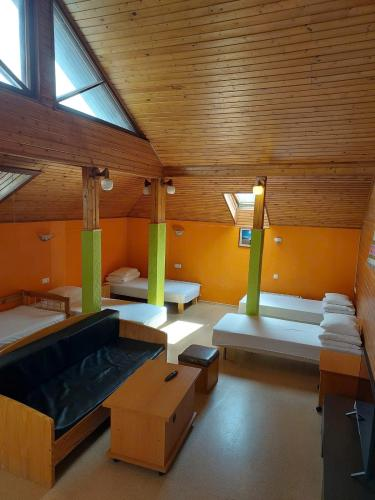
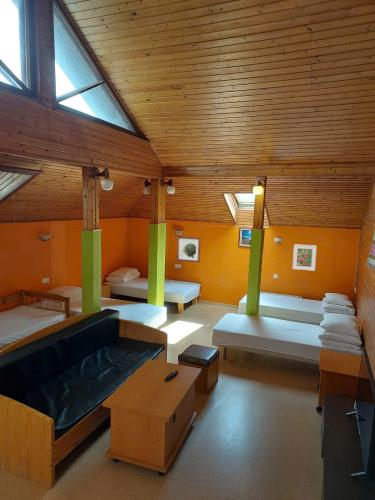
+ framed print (304, 257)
+ wall art (188, 249)
